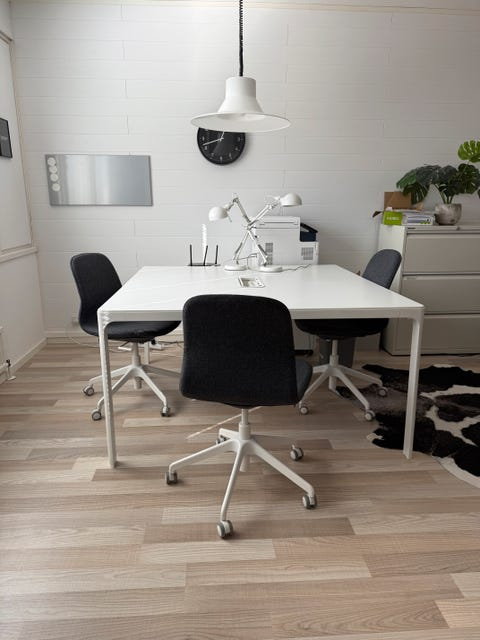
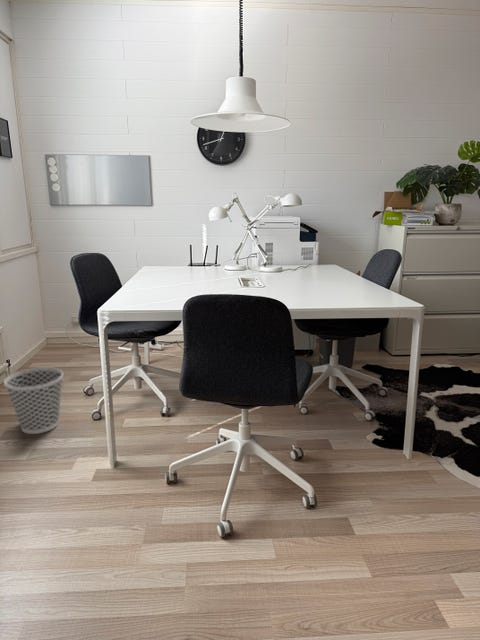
+ wastebasket (37, 401)
